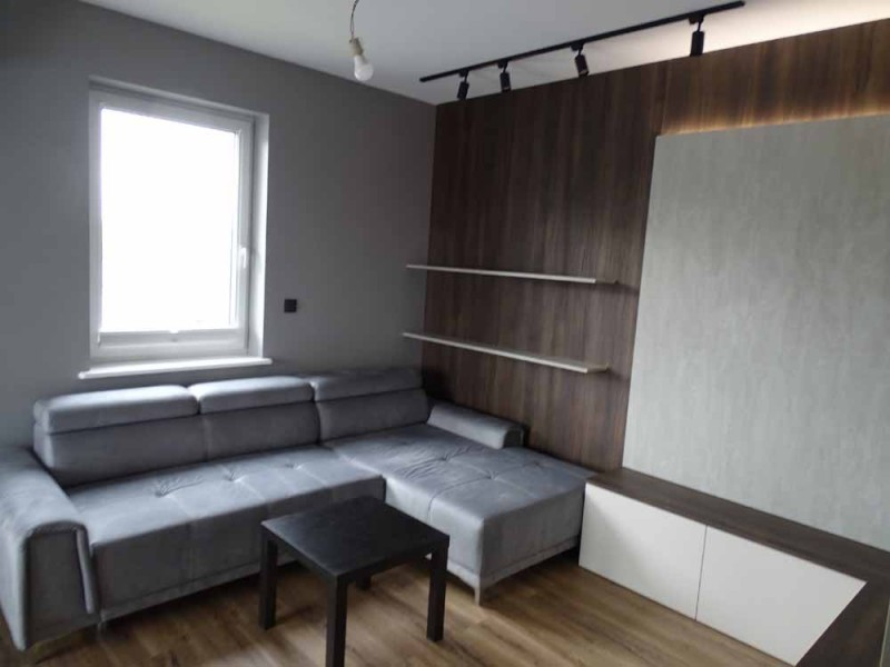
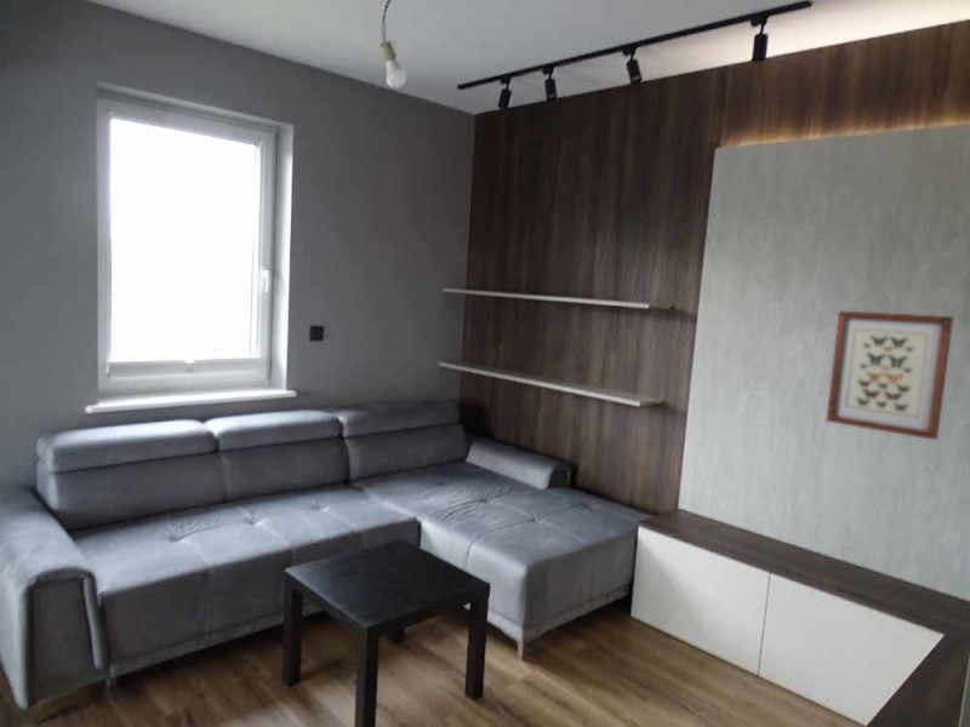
+ wall art (885, 372)
